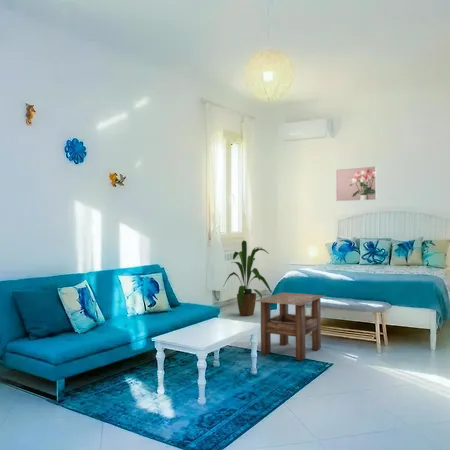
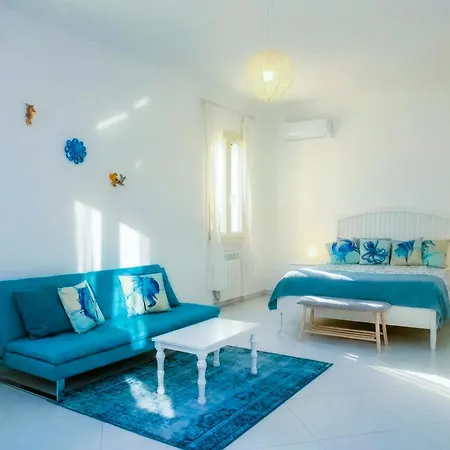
- house plant (249, 276)
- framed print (355, 184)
- side table (291, 324)
